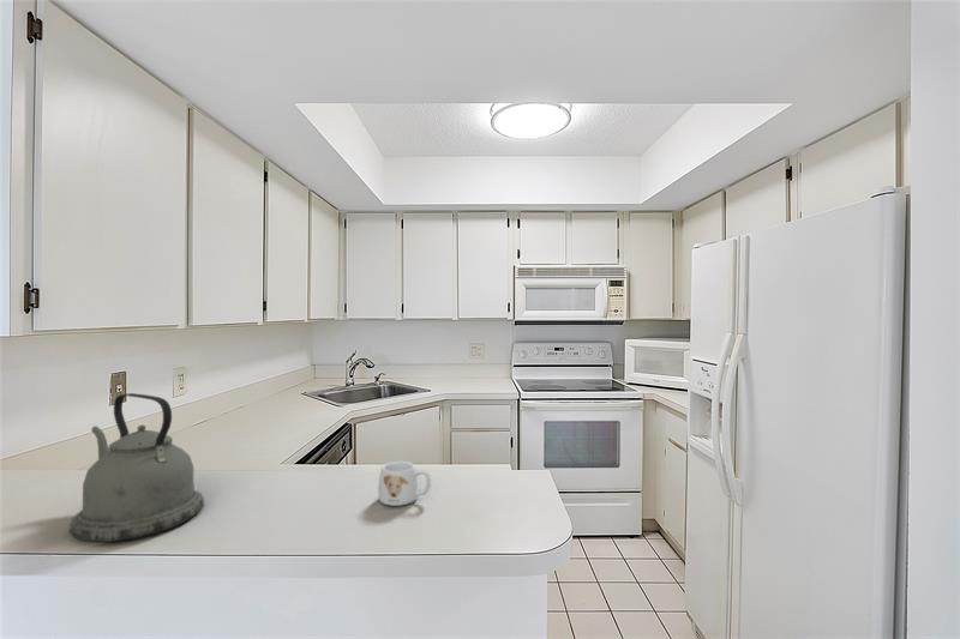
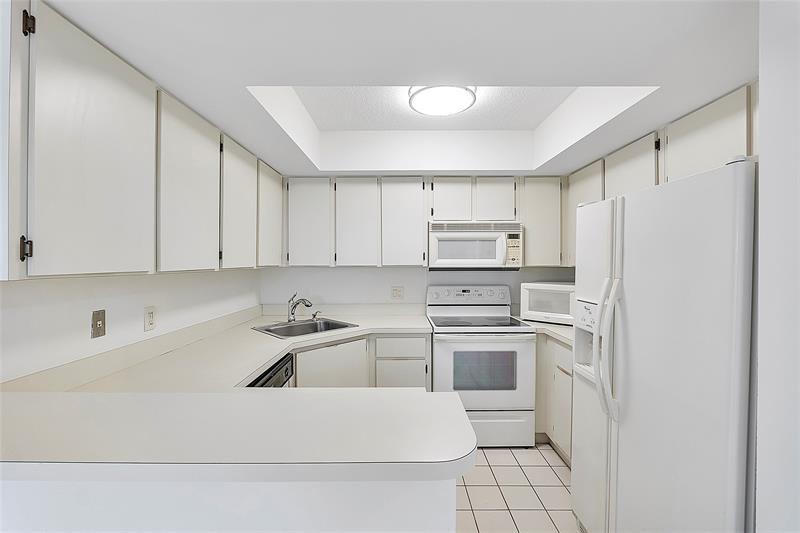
- mug (404, 483)
- kettle (133, 456)
